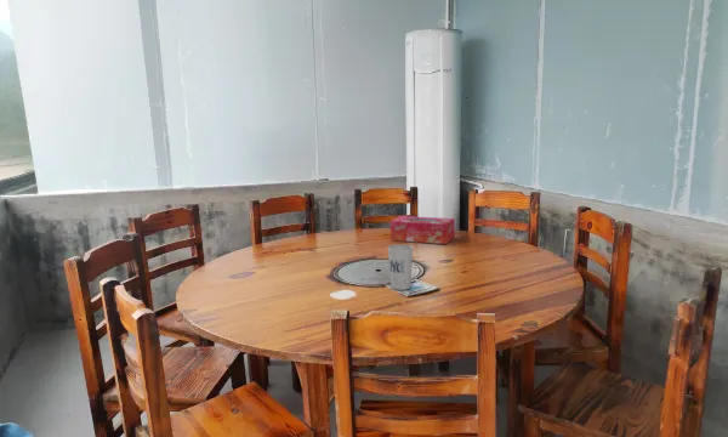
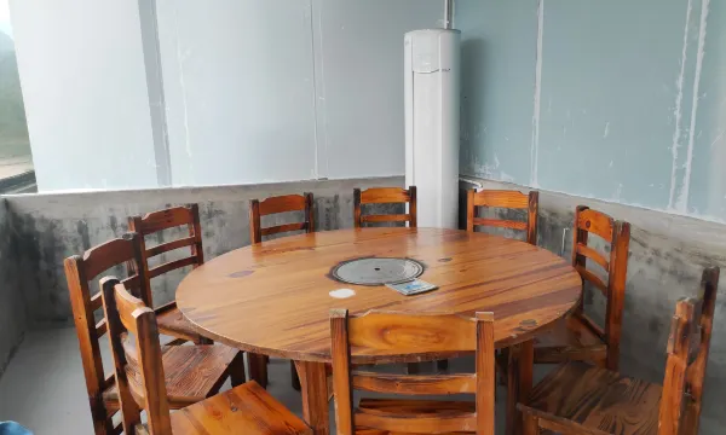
- tissue box (422, 229)
- cup (400, 267)
